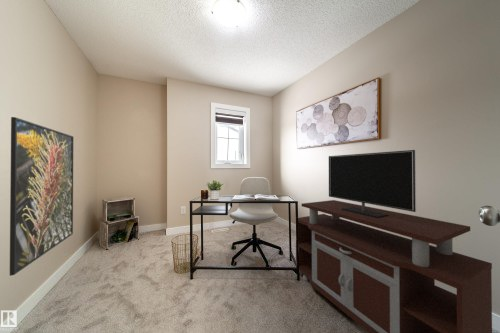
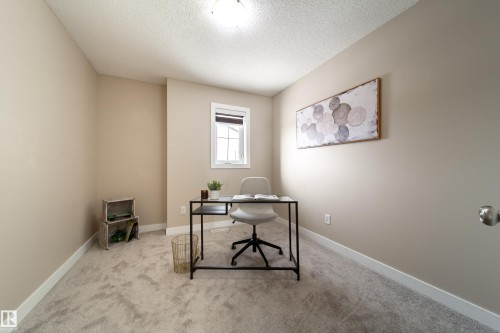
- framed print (49, 189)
- tv stand (362, 229)
